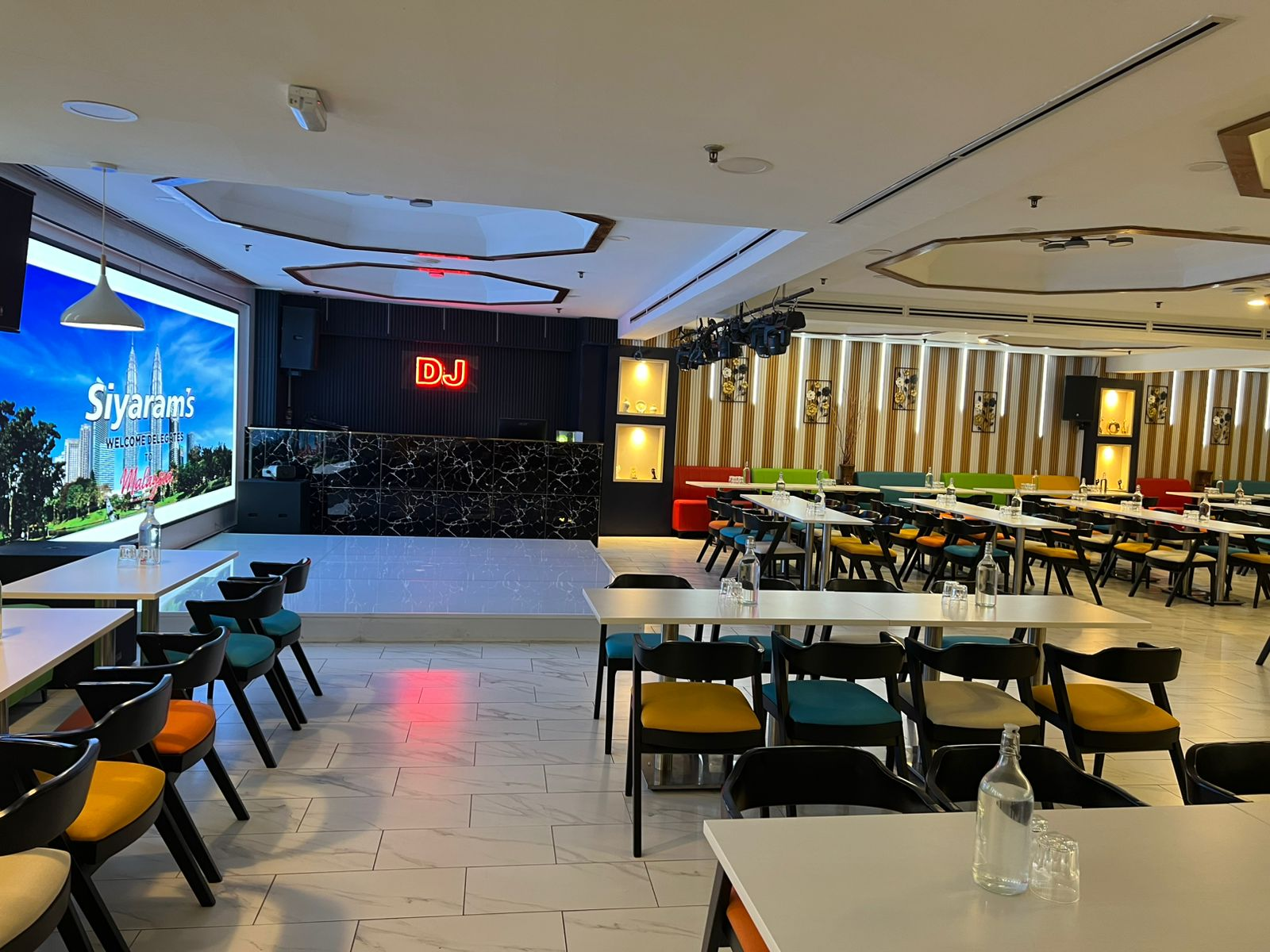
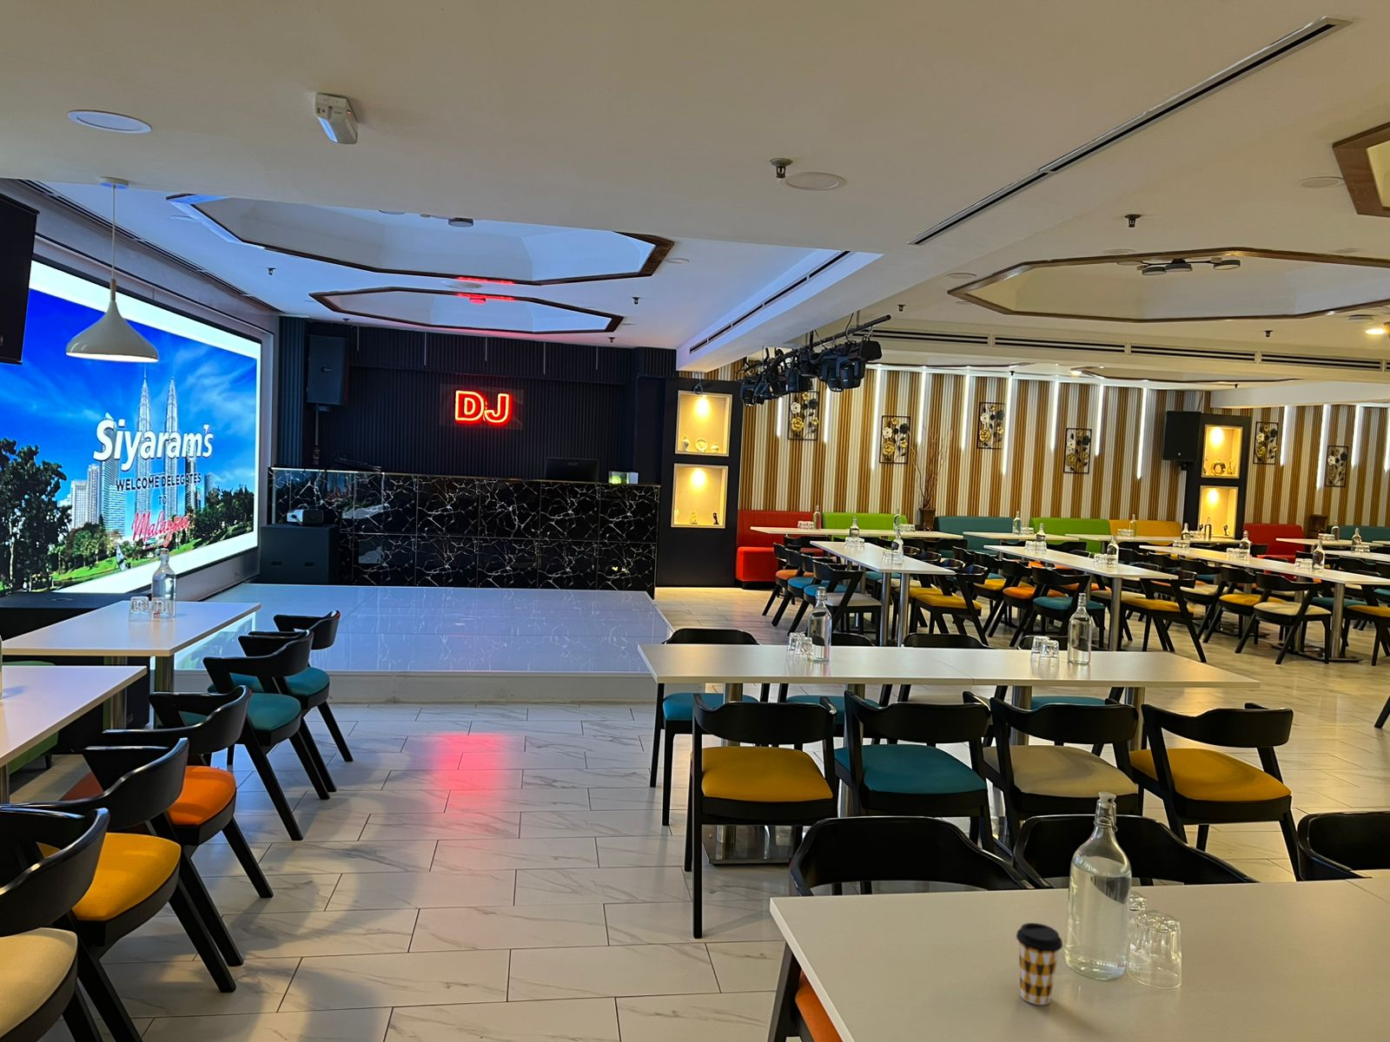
+ coffee cup (1038, 964)
